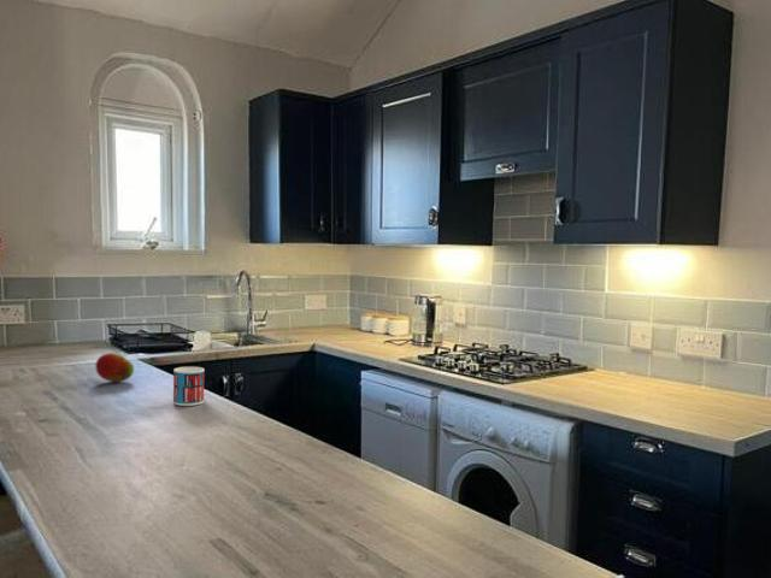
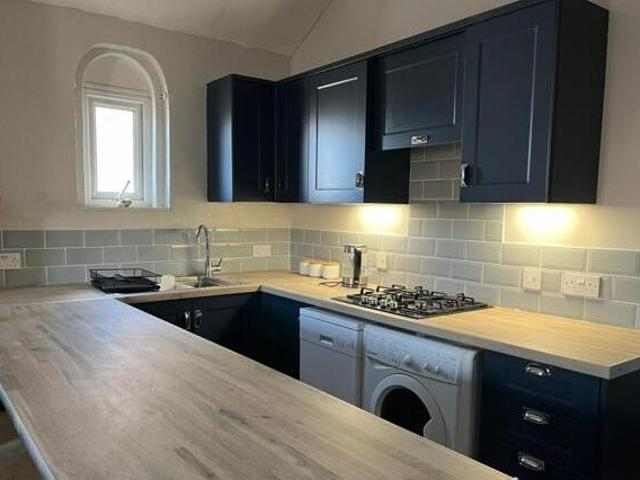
- mug (189, 384)
- fruit (114, 367)
